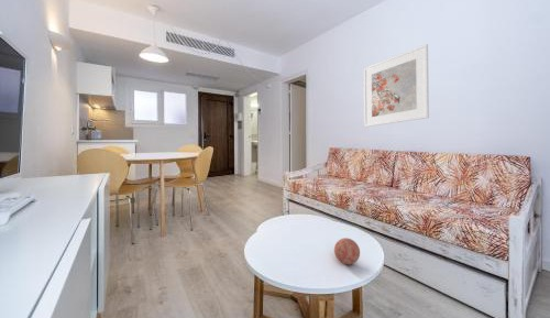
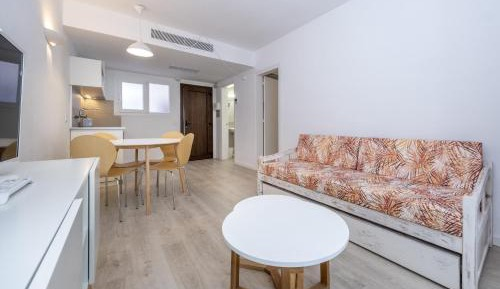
- decorative ball (346, 251)
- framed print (392, 90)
